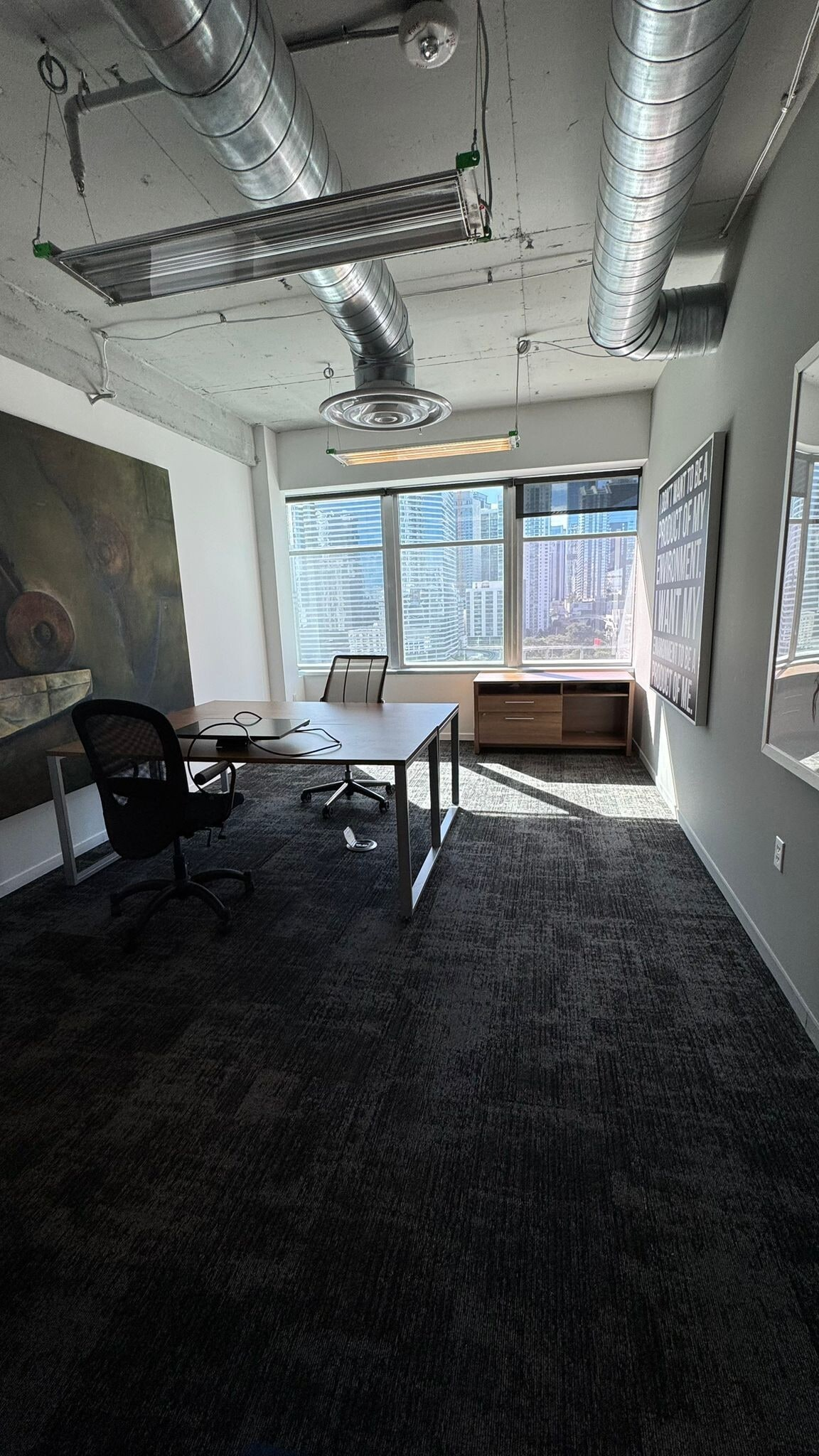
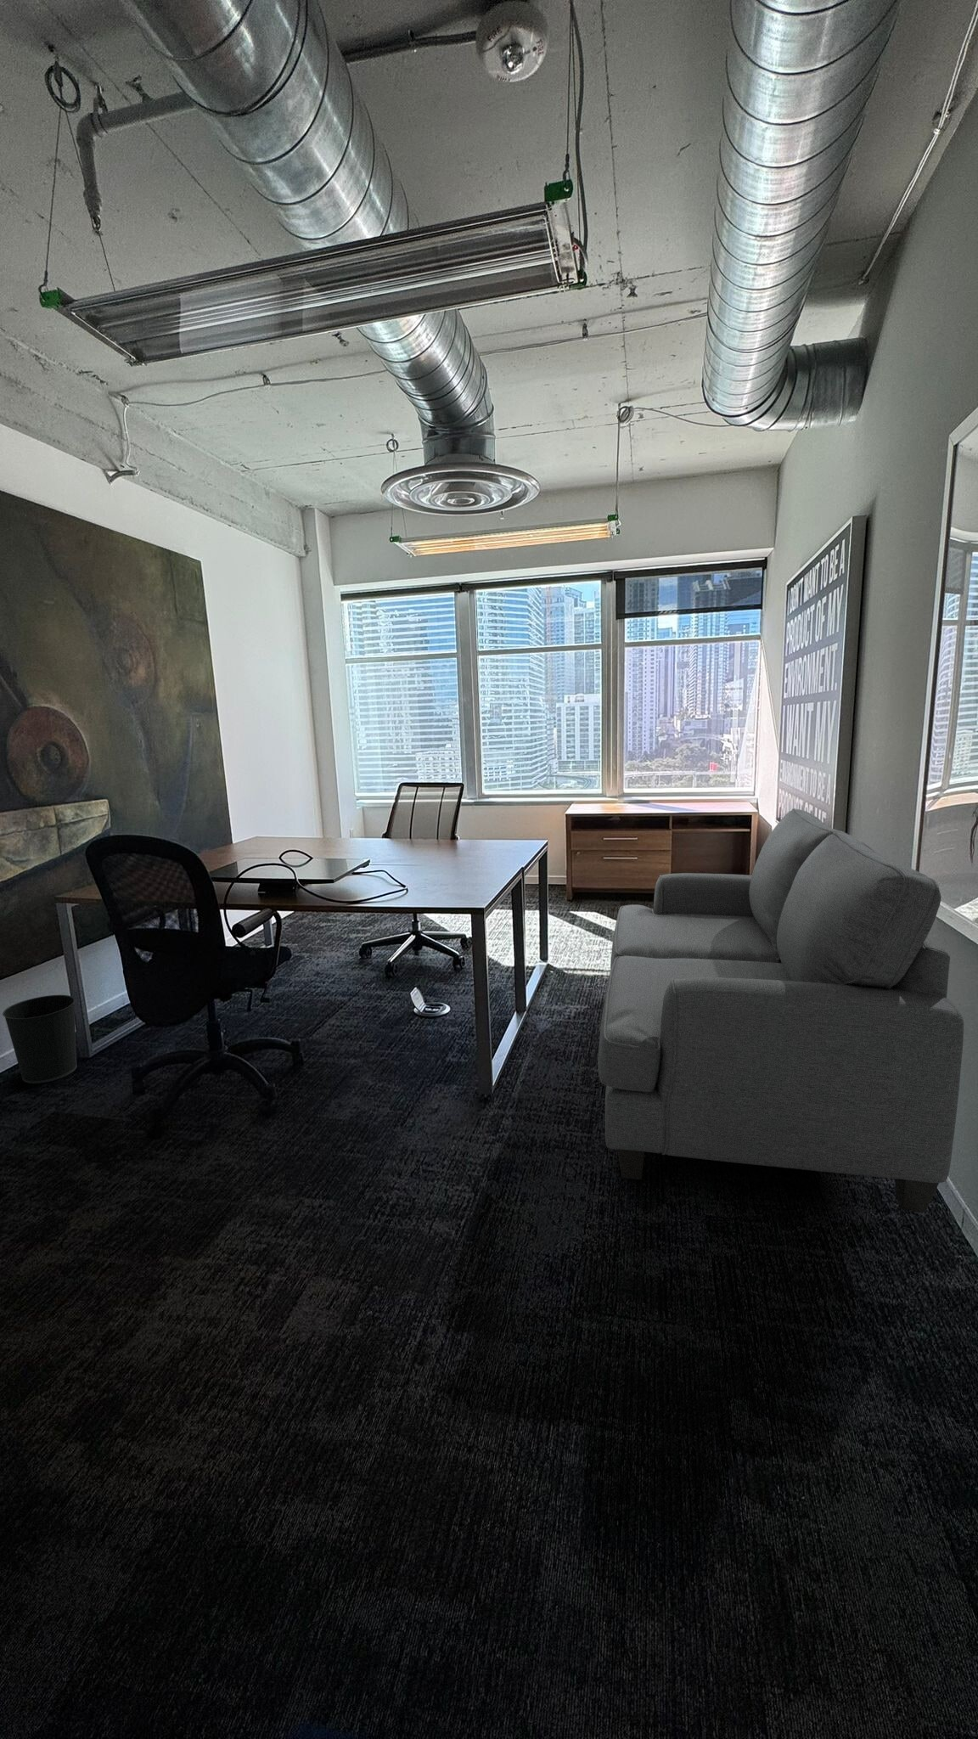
+ wastebasket (44, 1039)
+ sofa (736, 954)
